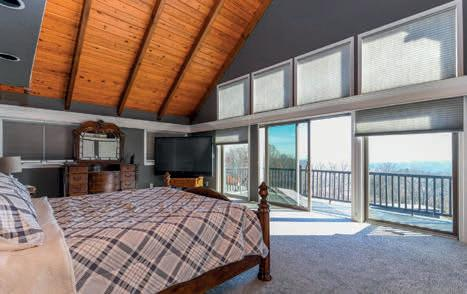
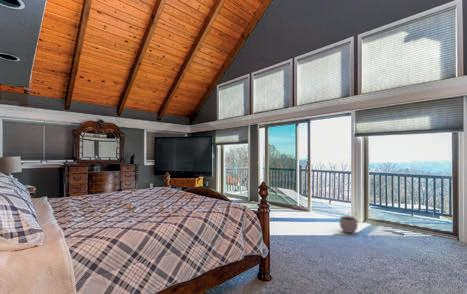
+ plant pot (348, 221)
